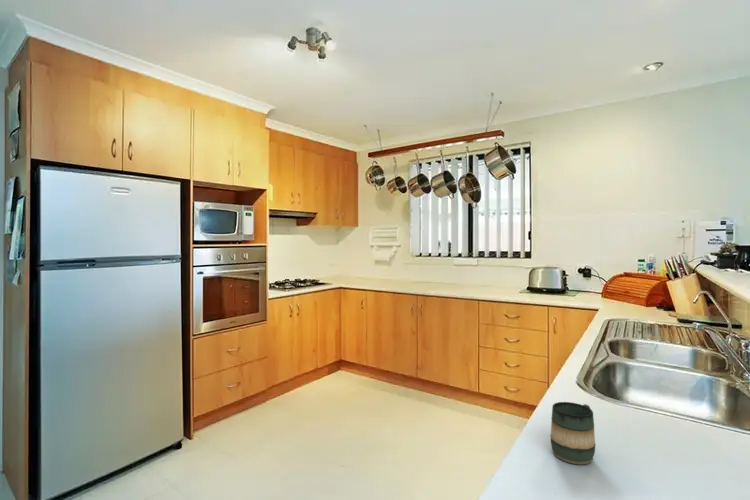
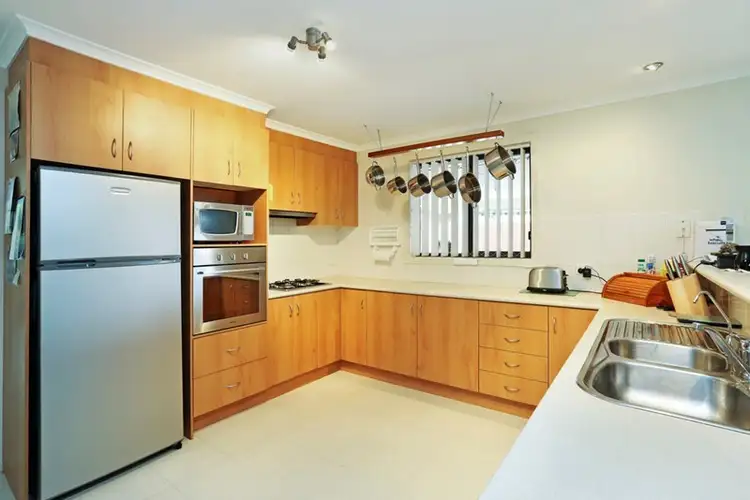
- mug (576, 429)
